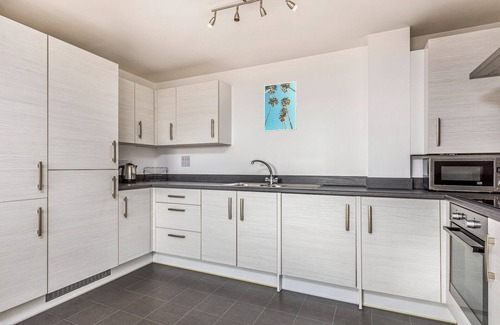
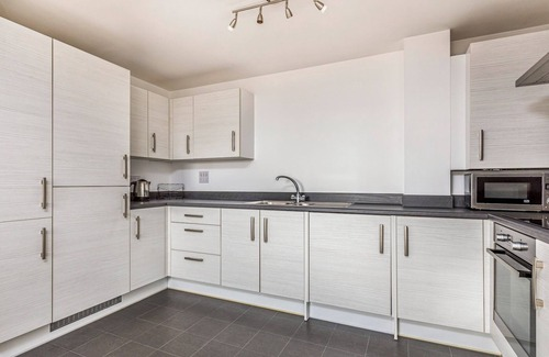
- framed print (280, 107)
